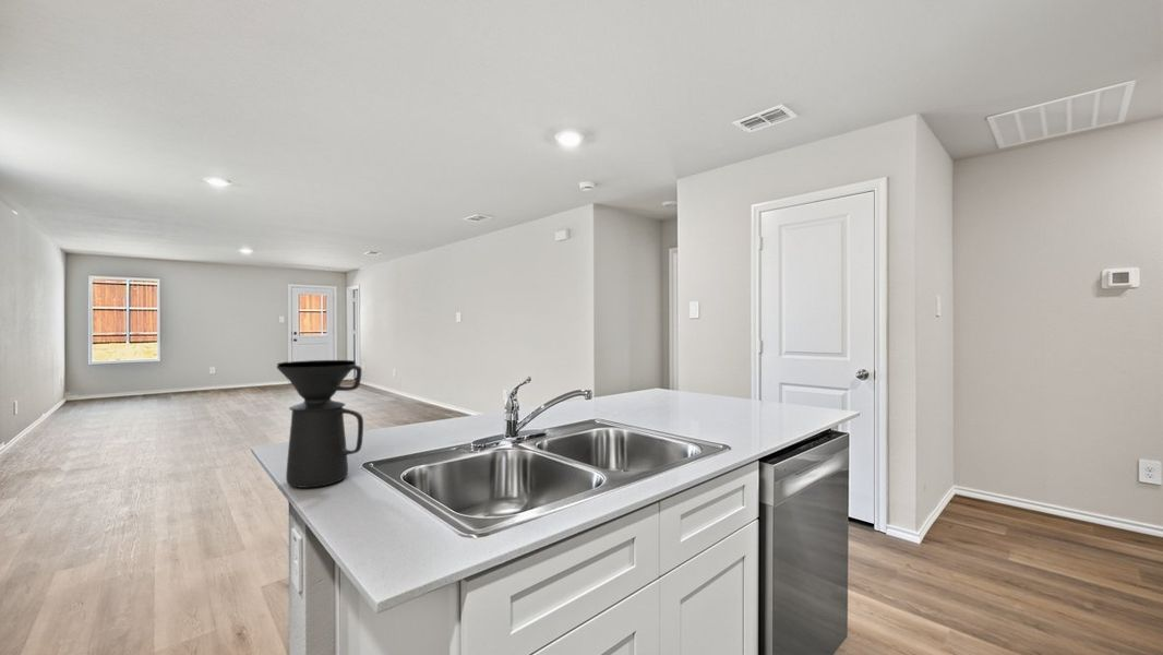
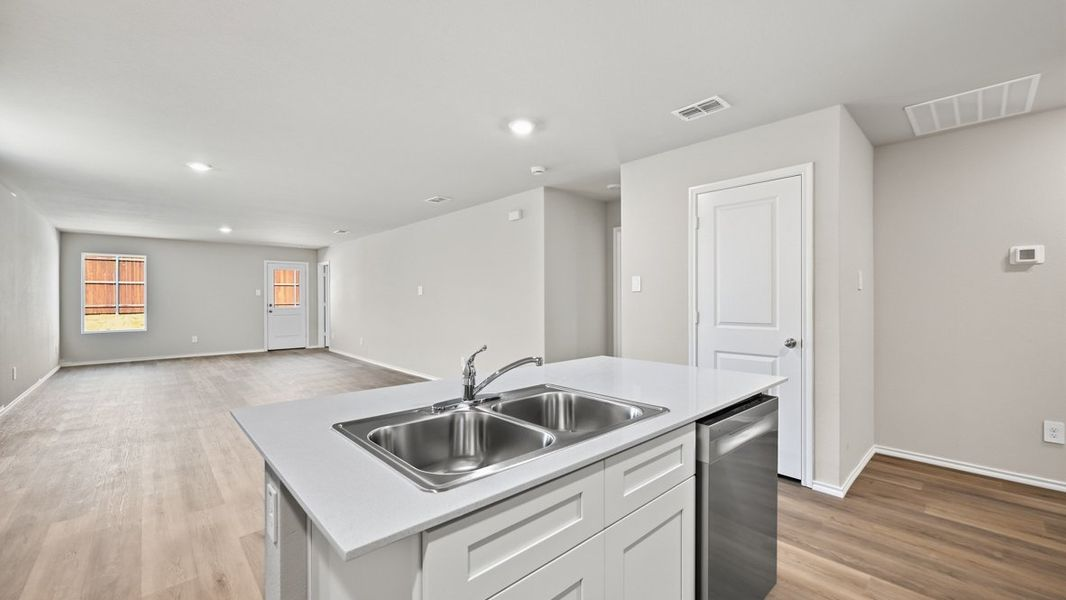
- coffee maker (317, 420)
